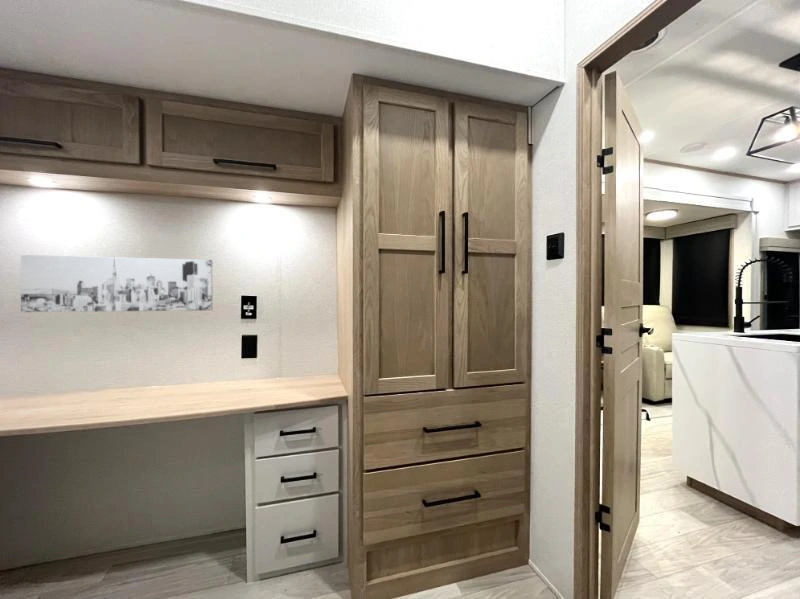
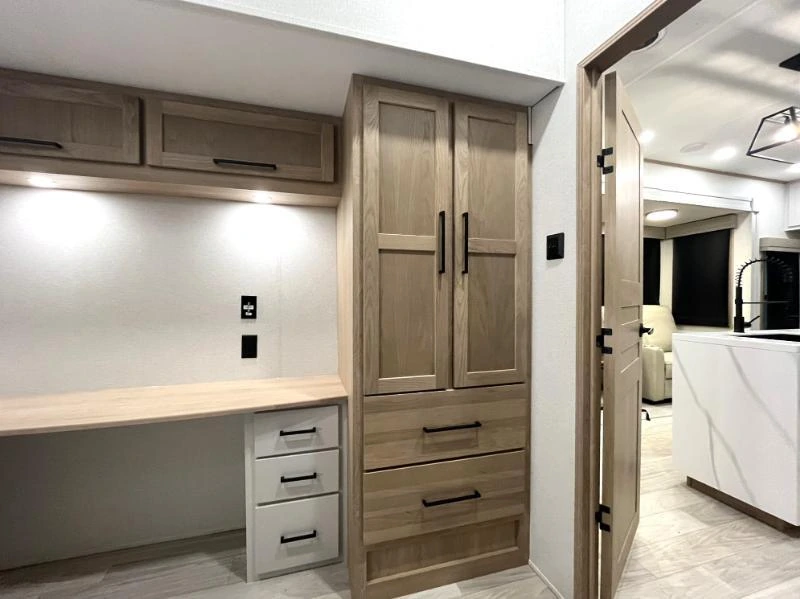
- wall art (123, 284)
